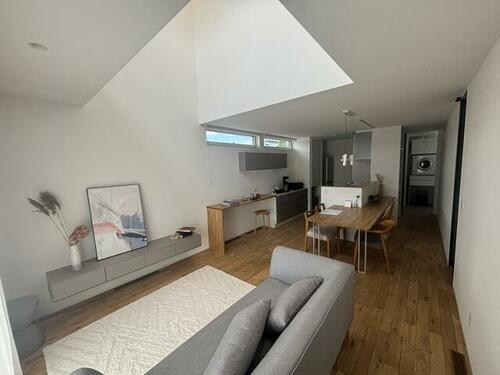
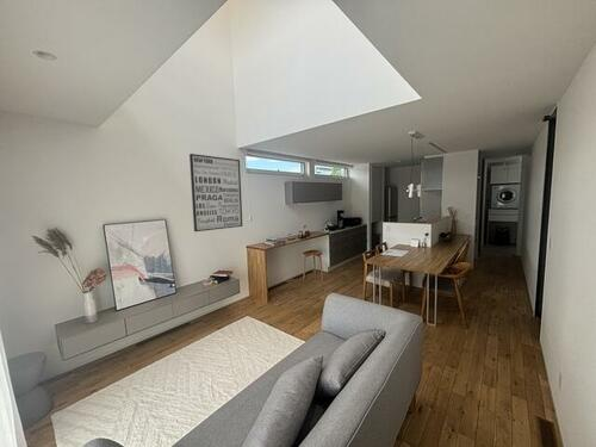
+ wall art (218, 193)
